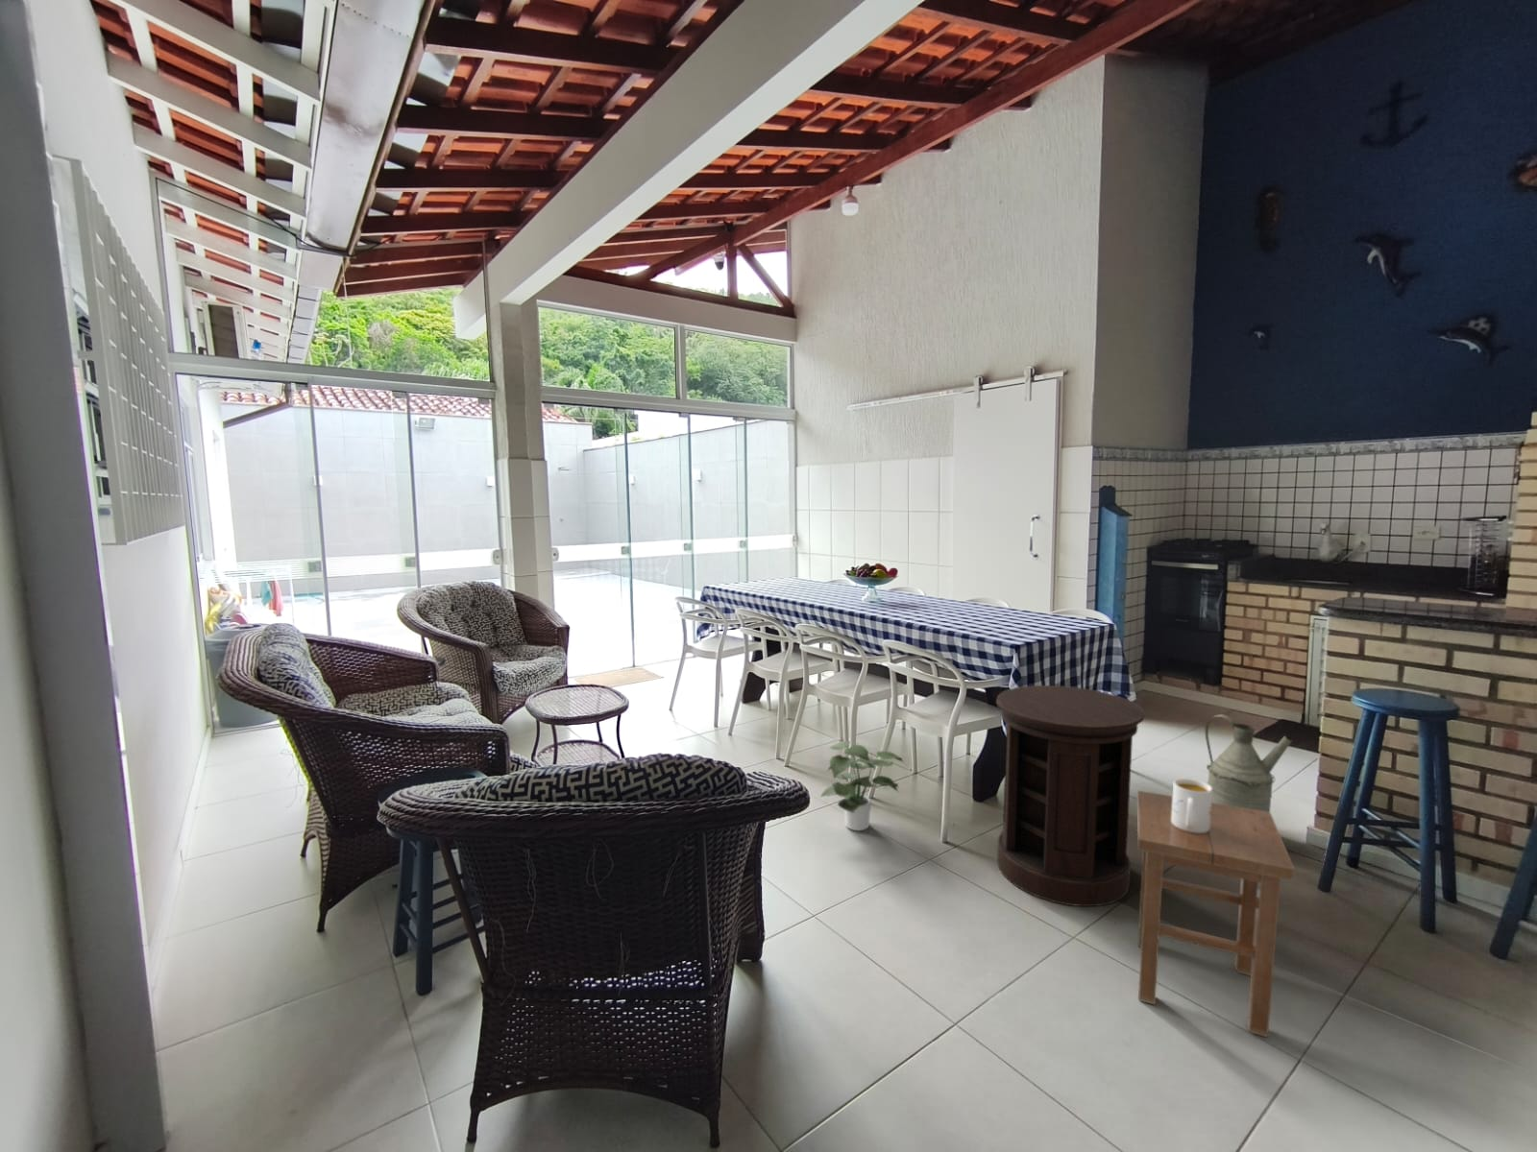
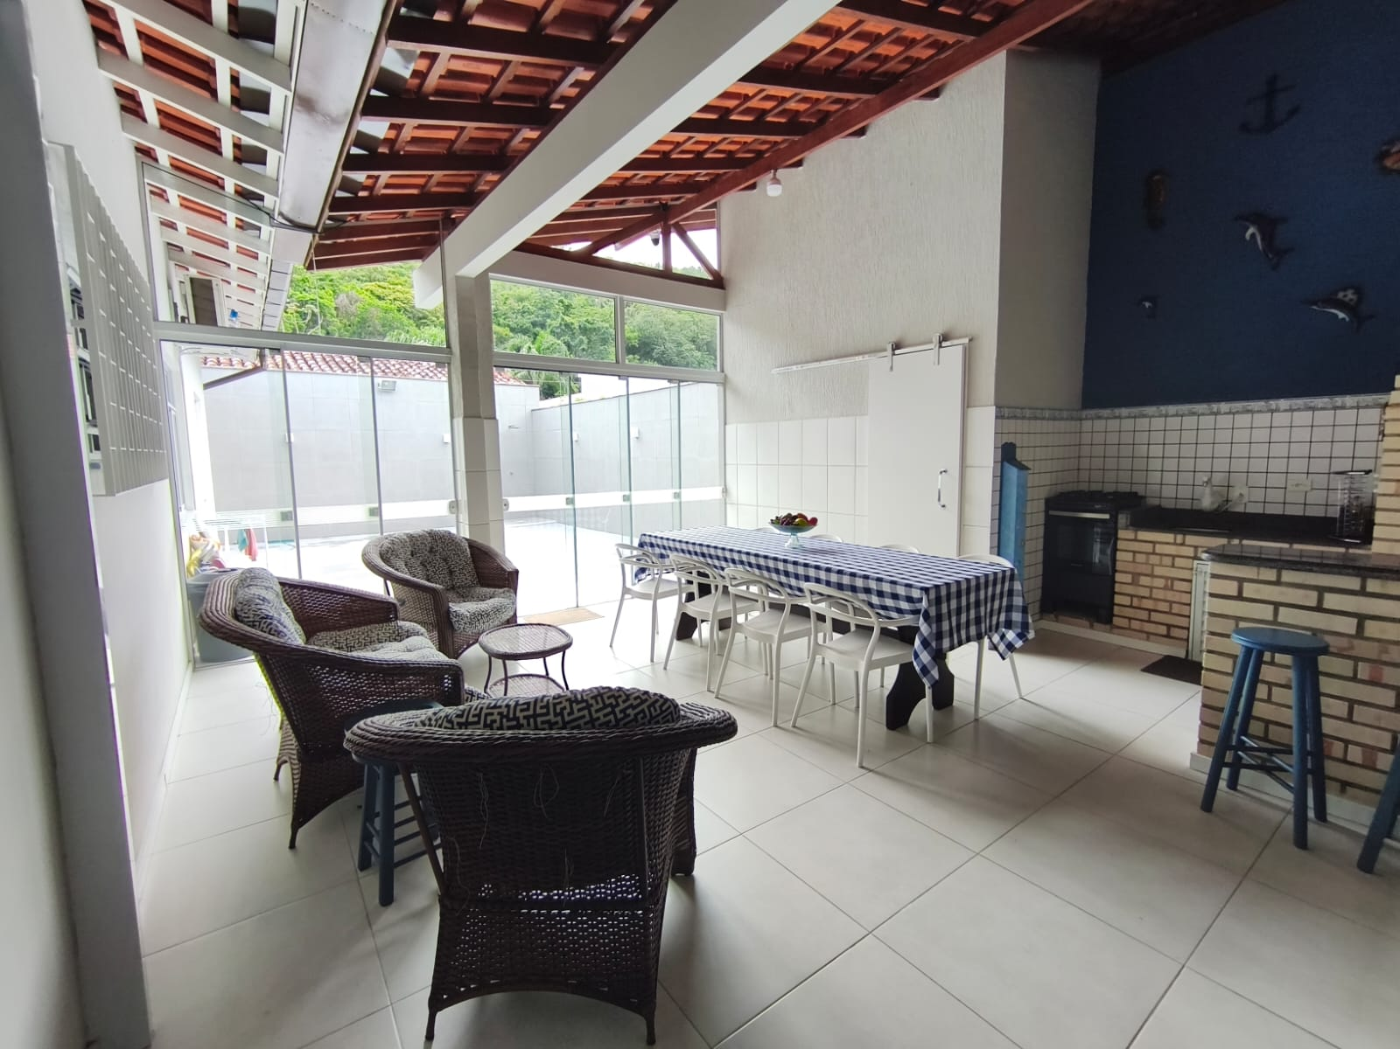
- side table (1064, 788)
- watering can (1244, 778)
- stool (1204, 897)
- potted plant (858, 783)
- mug (1190, 807)
